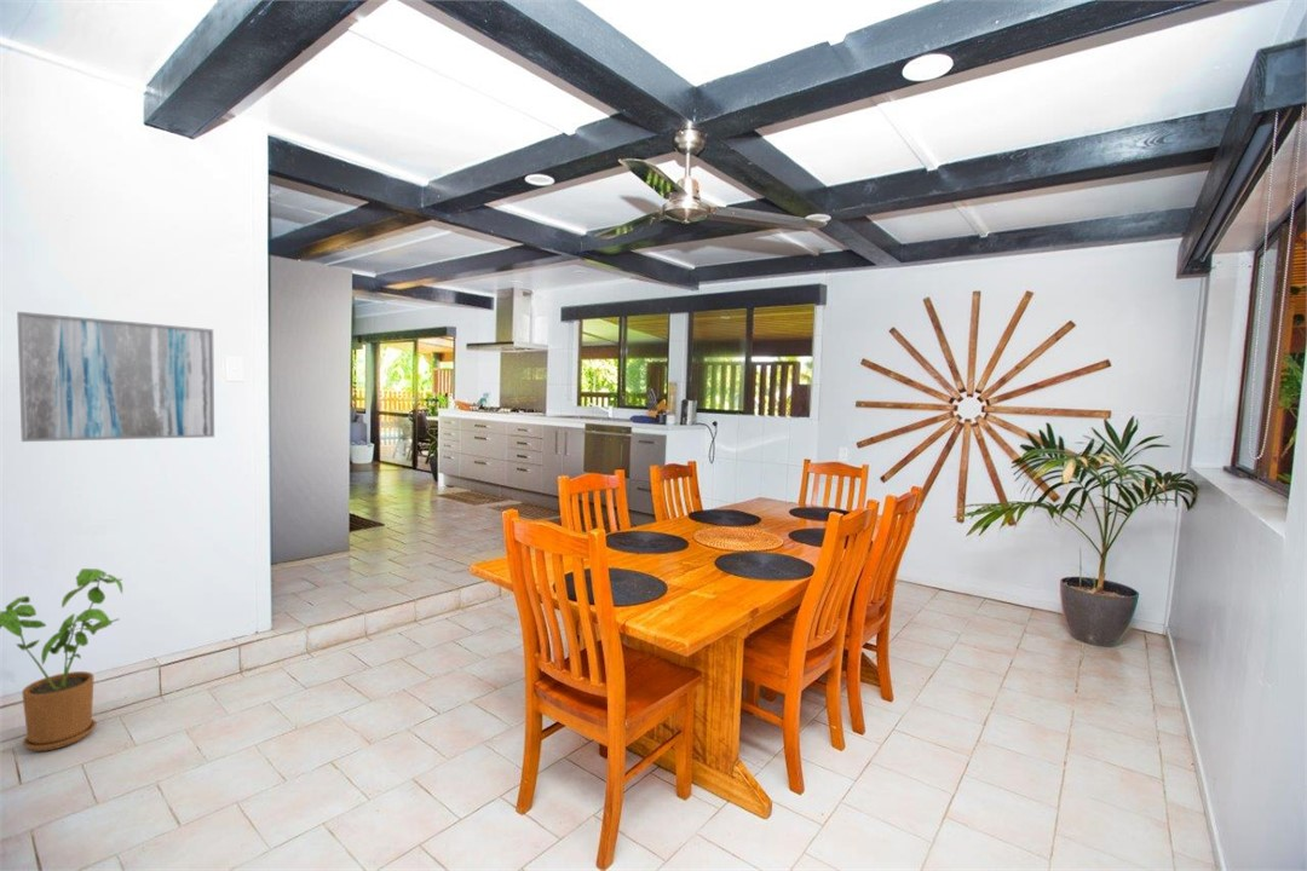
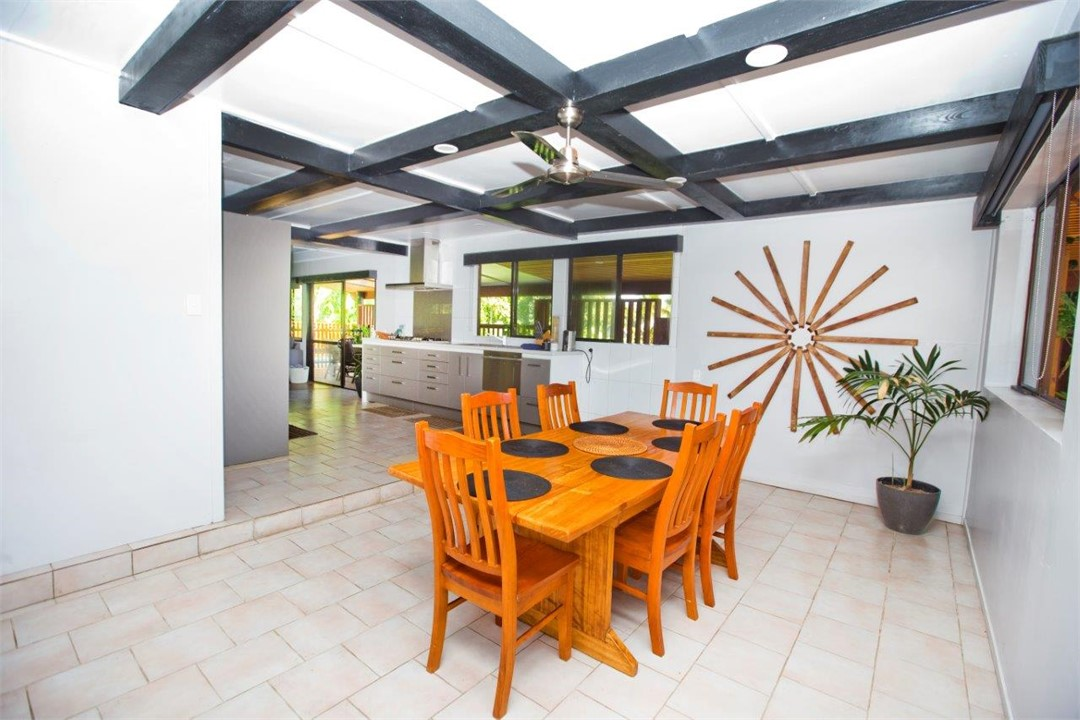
- wall art (125, 380)
- house plant (67, 656)
